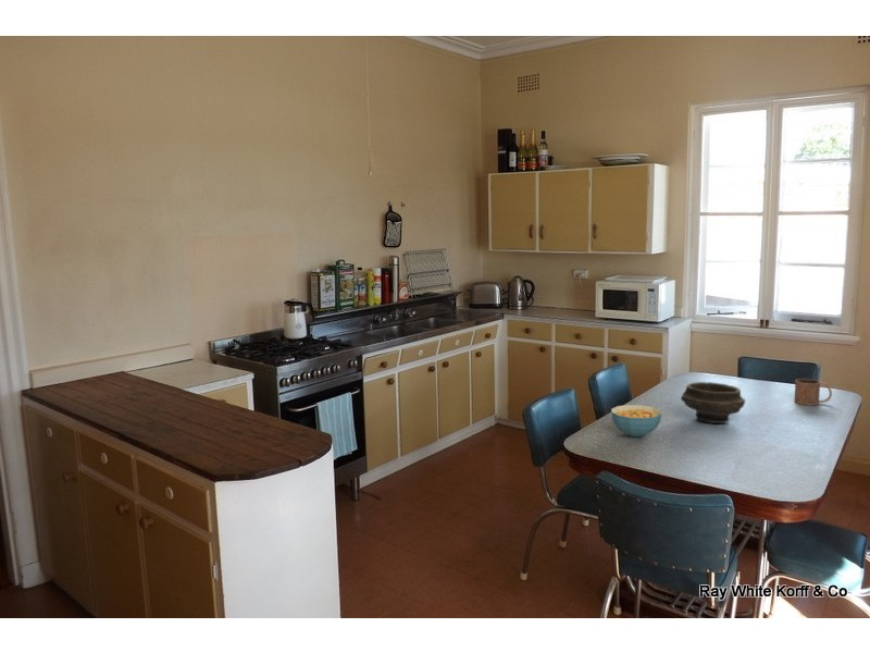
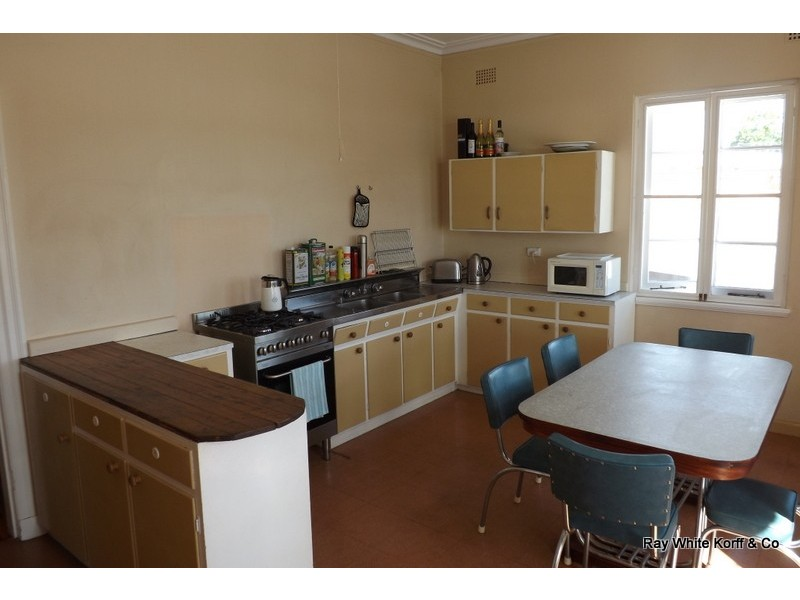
- mug (813, 392)
- bowl (712, 403)
- cereal bowl (635, 422)
